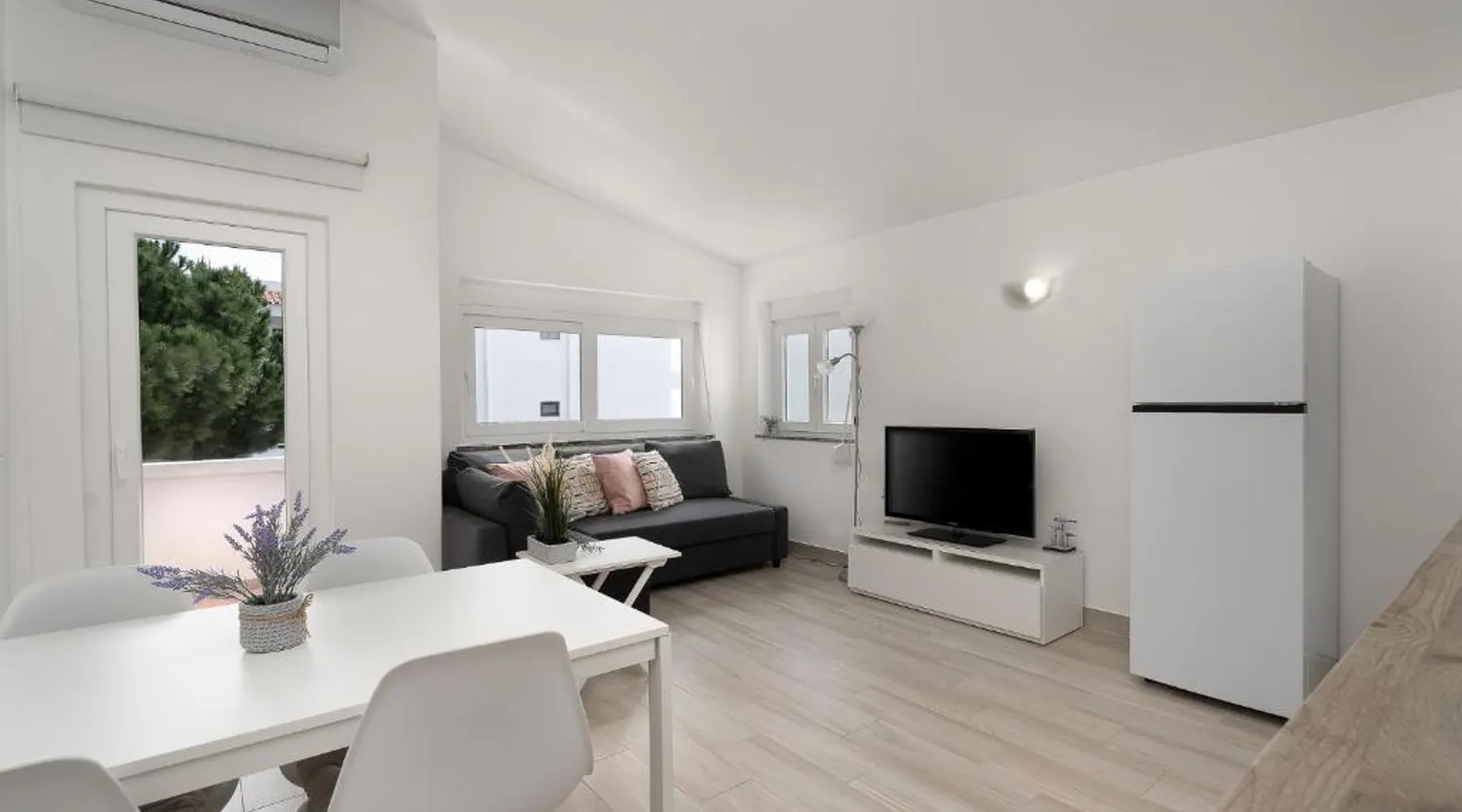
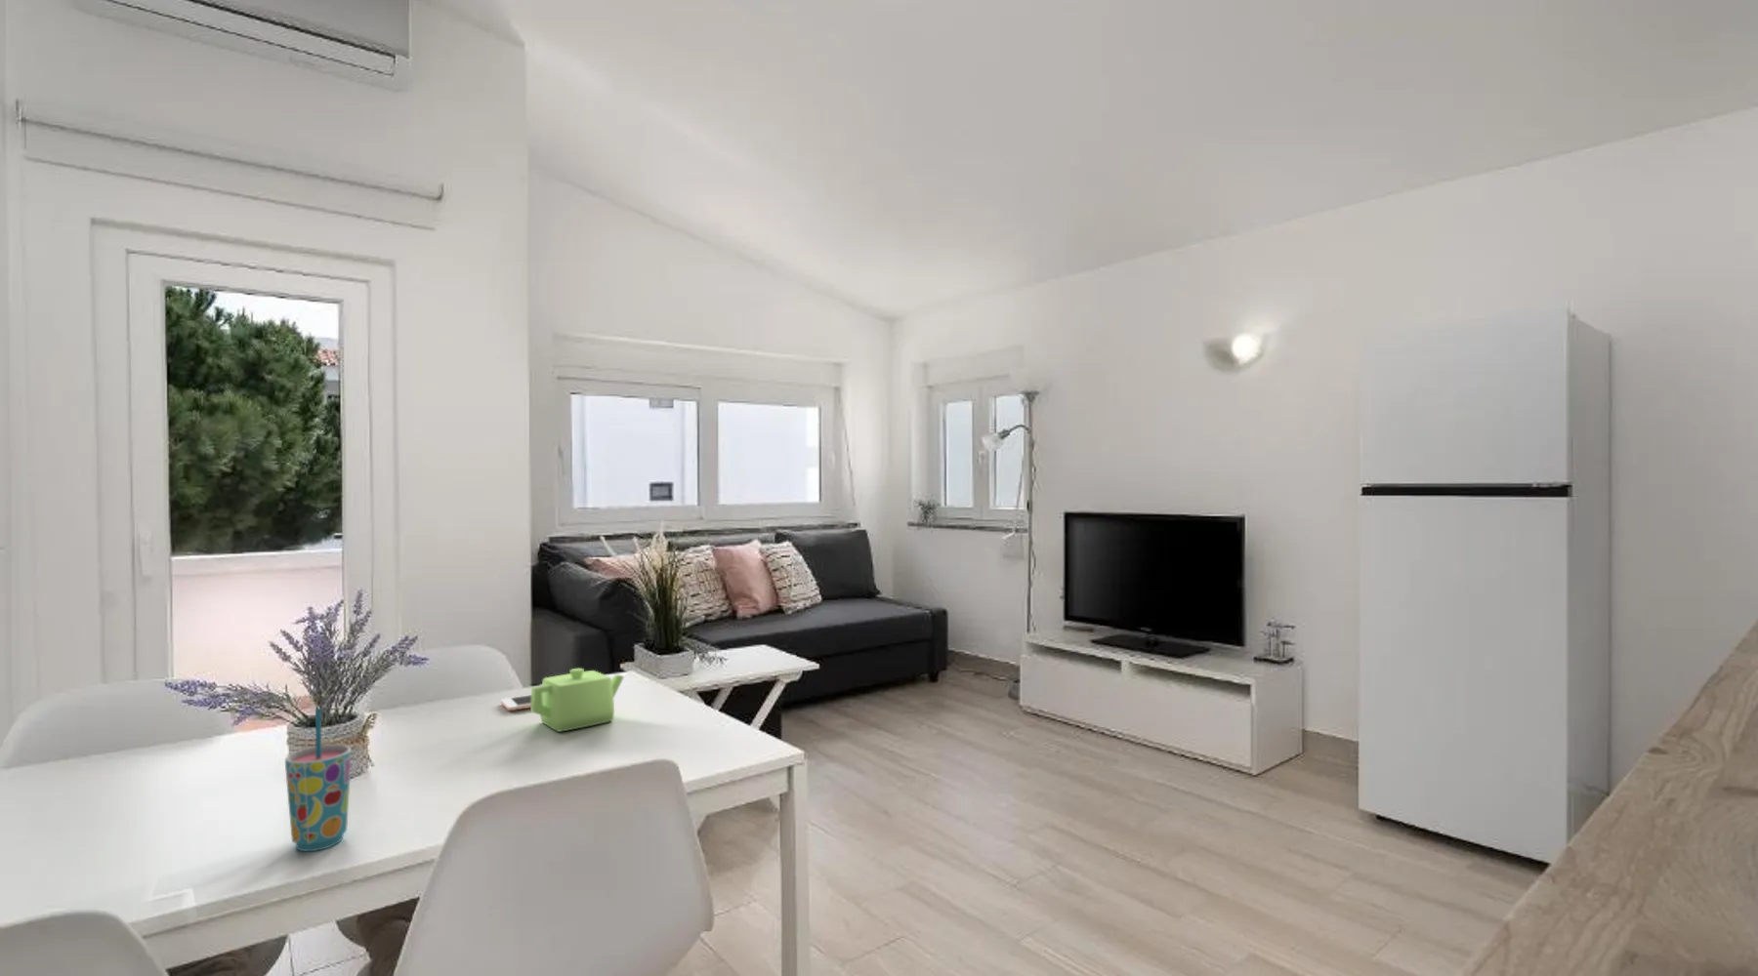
+ cup (319, 776)
+ cell phone (530, 698)
+ teapot (580, 695)
